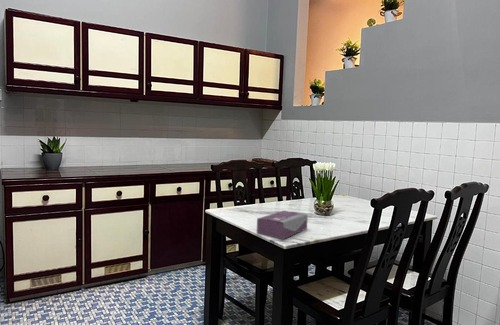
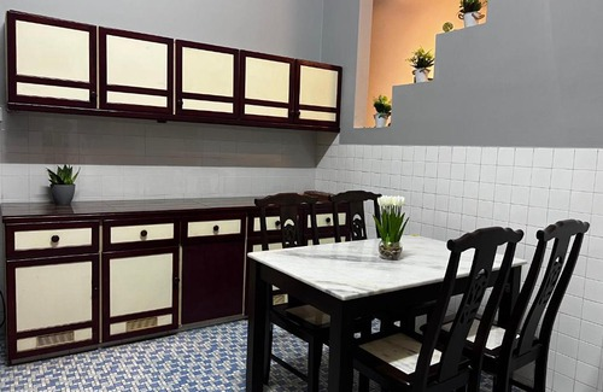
- tissue box (282, 223)
